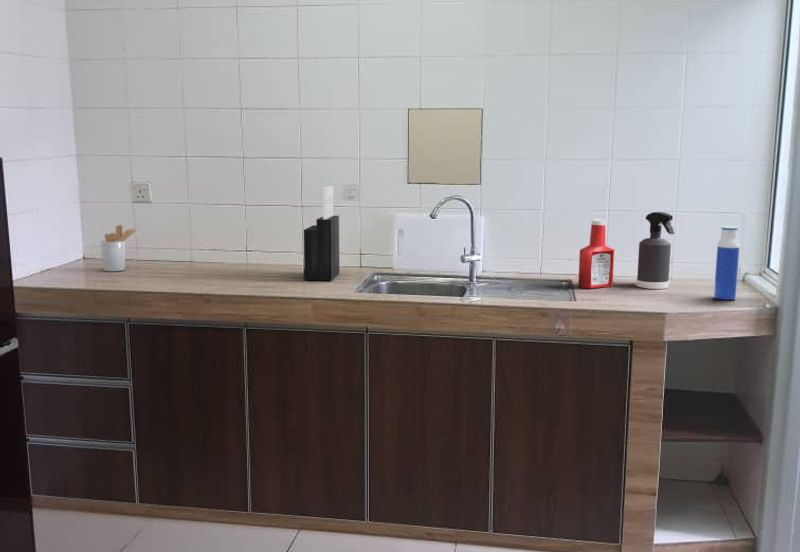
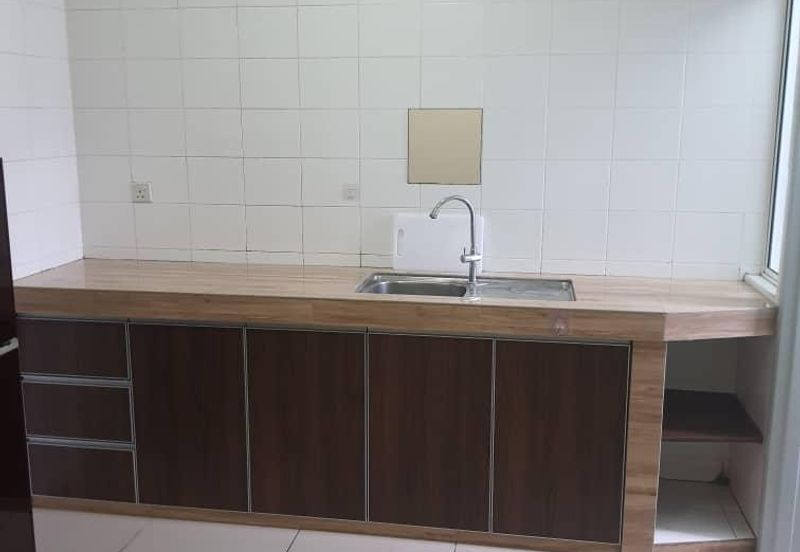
- spray bottle (656, 249)
- soap bottle (596, 253)
- utensil holder (119, 248)
- water bottle (727, 262)
- knife block (319, 232)
